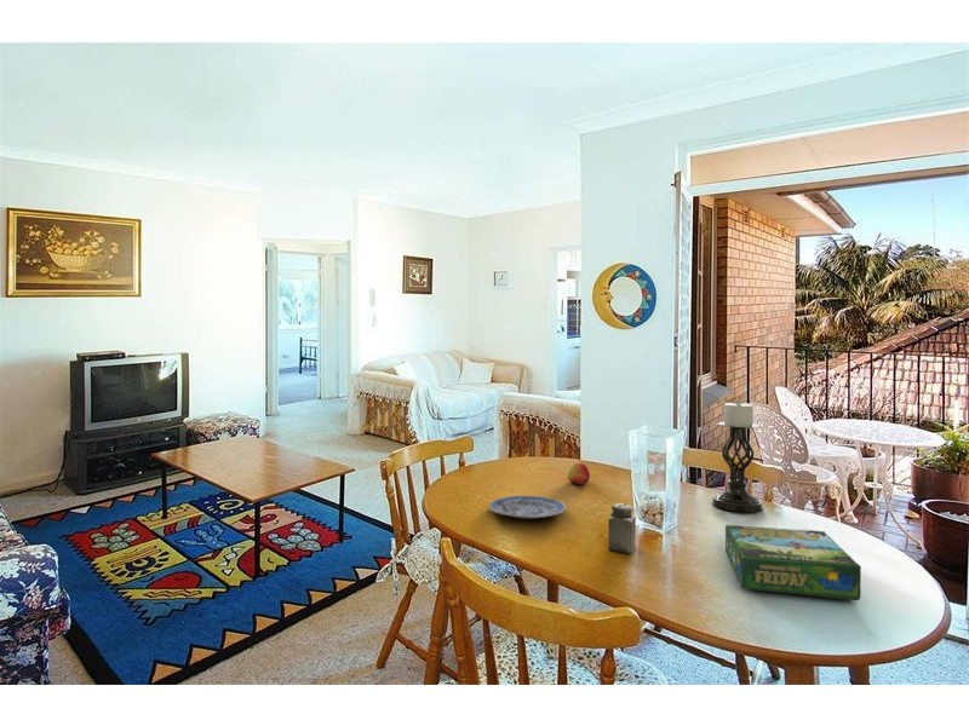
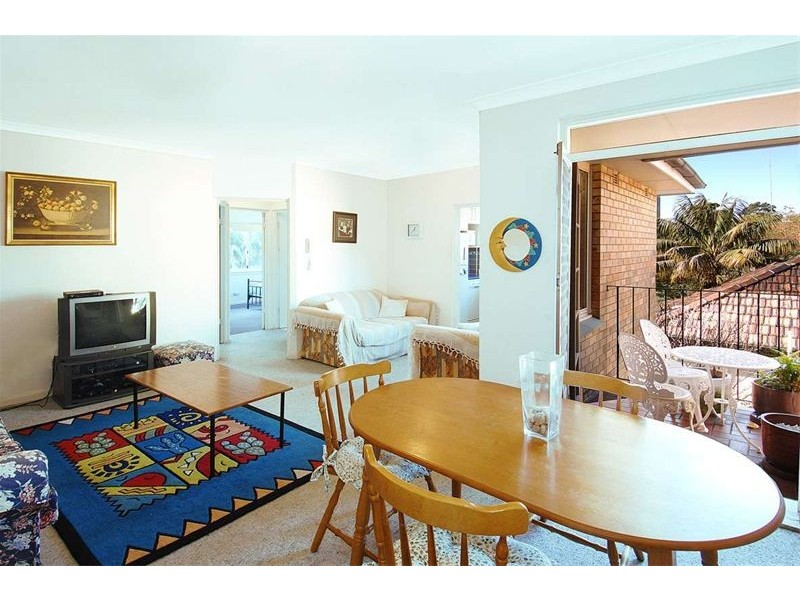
- salt shaker (621, 526)
- board game (785, 558)
- plate (527, 508)
- candle holder (738, 453)
- apple (578, 472)
